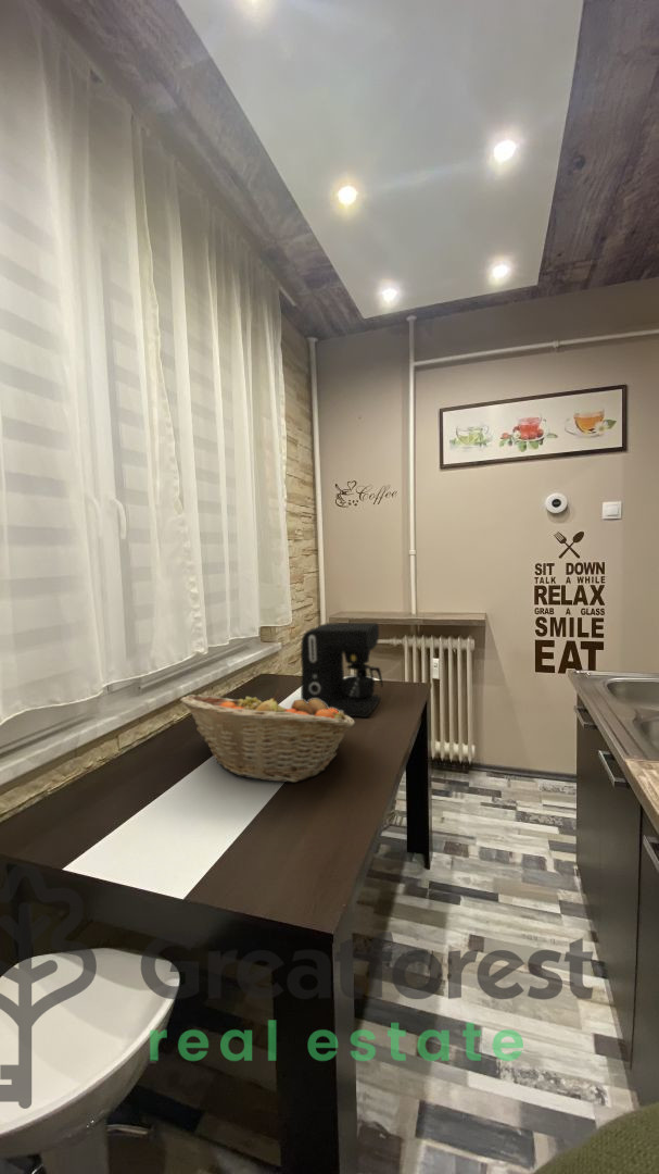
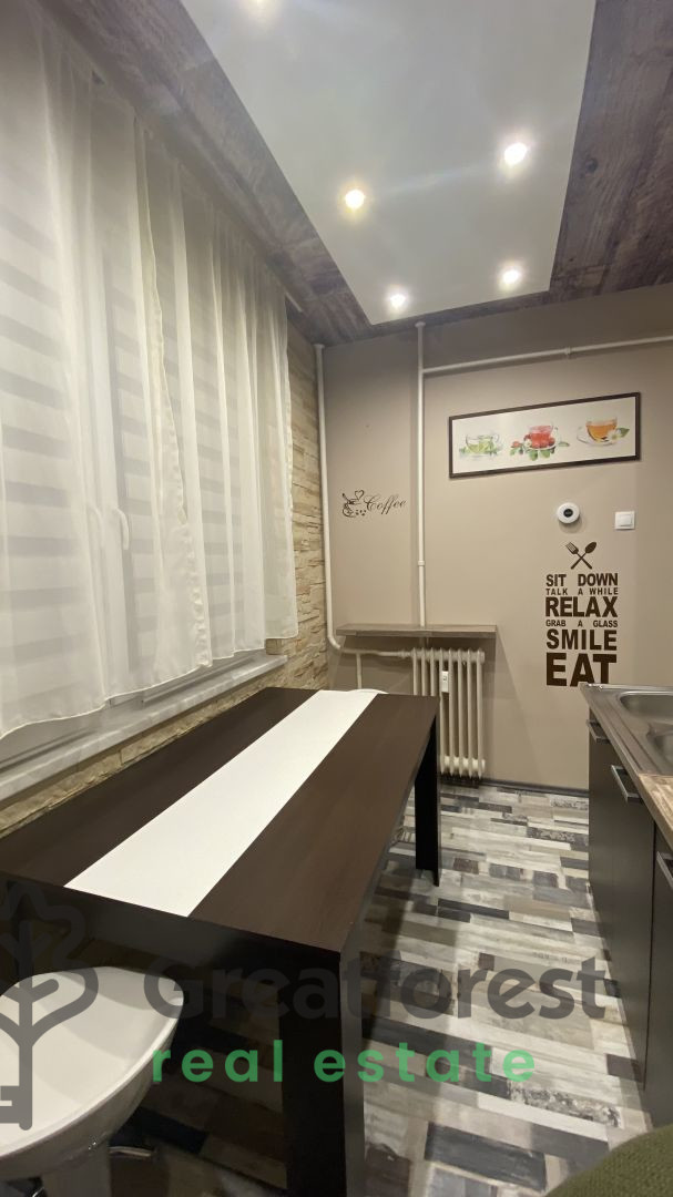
- coffee maker (346, 666)
- fruit basket (267, 723)
